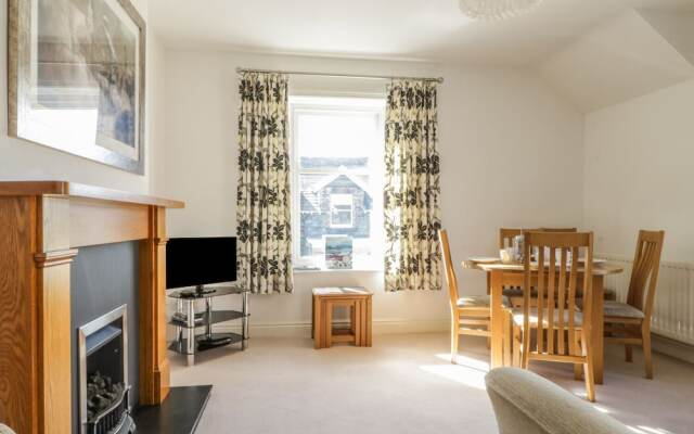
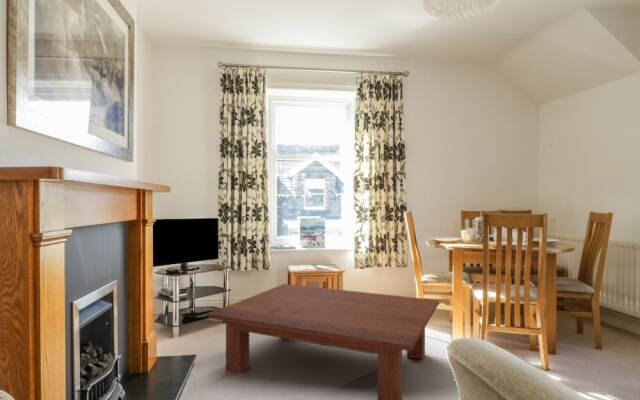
+ coffee table (330, 334)
